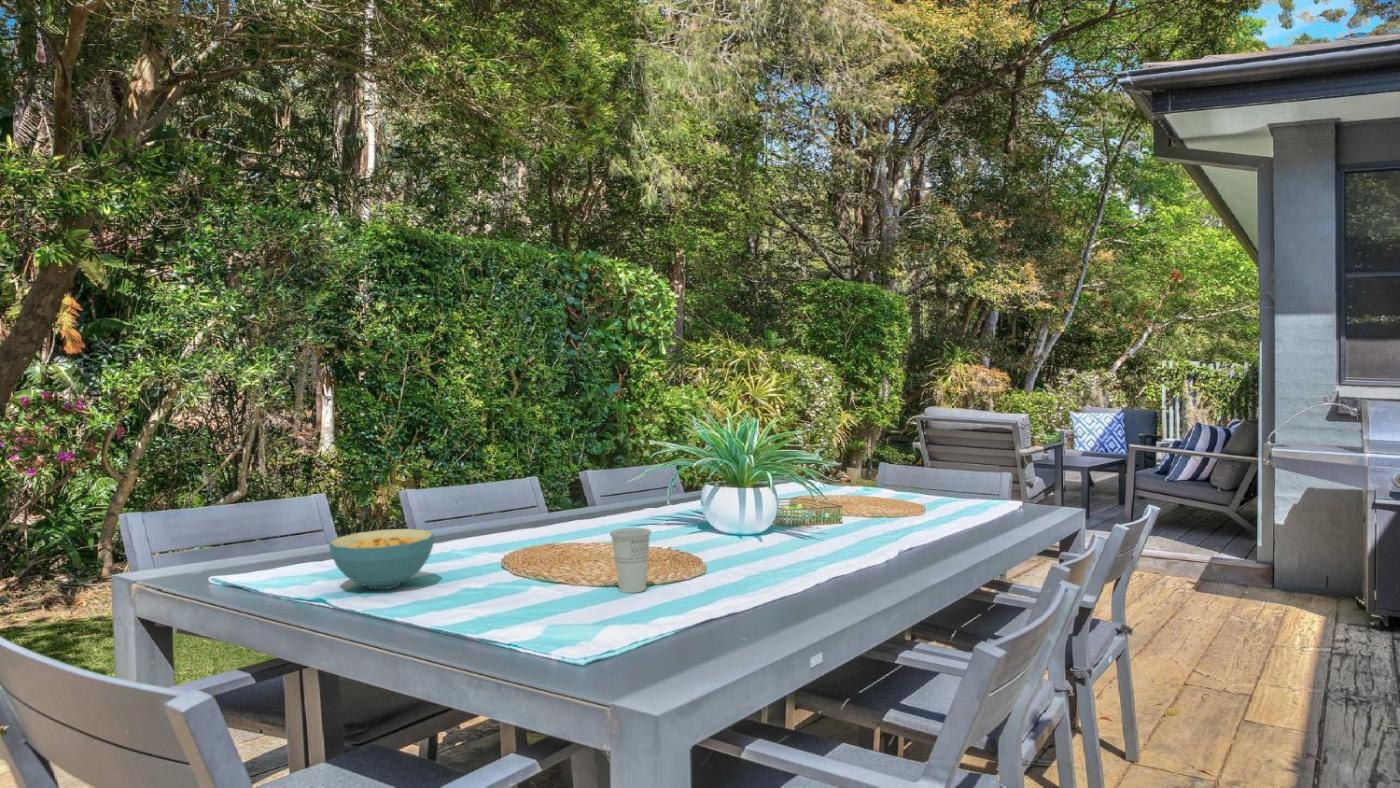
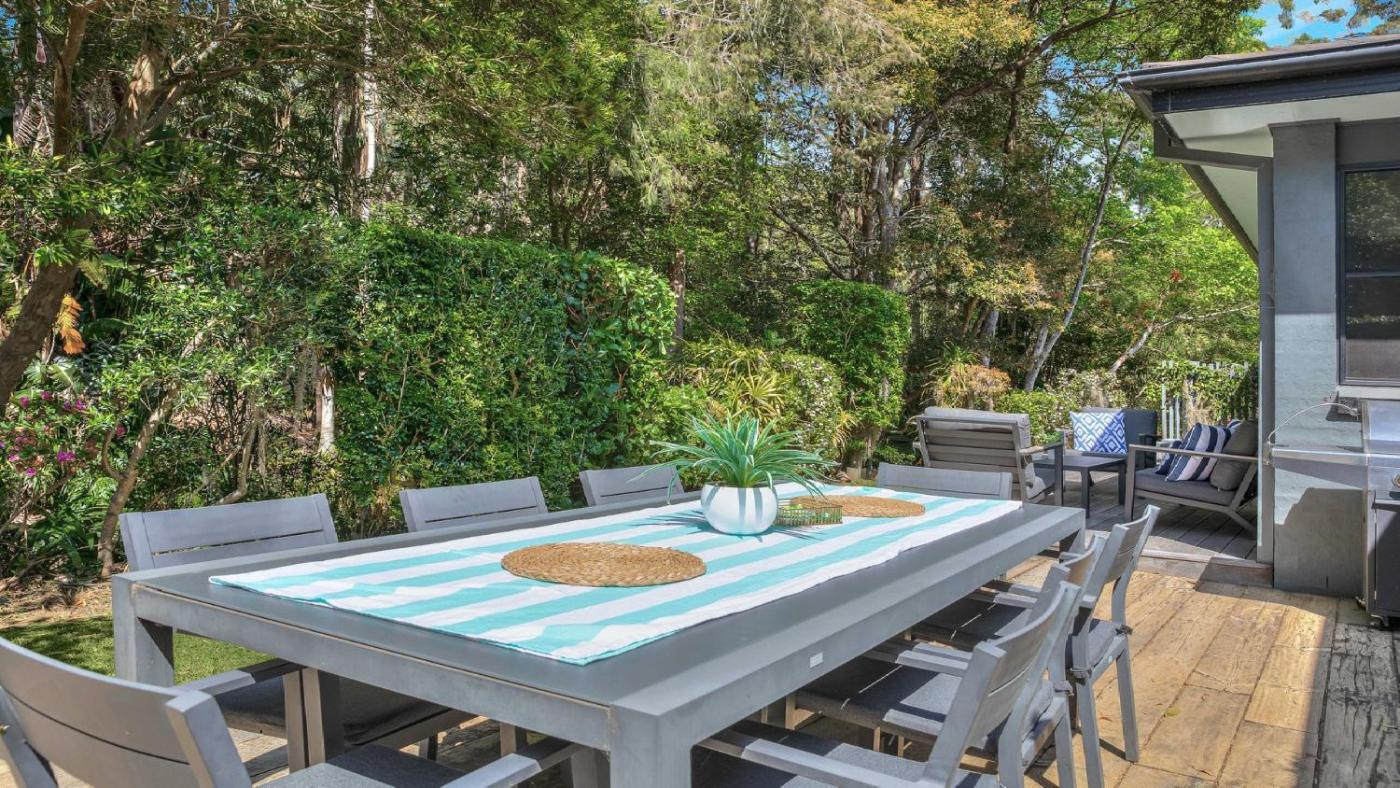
- cup (631, 560)
- cereal bowl (383, 562)
